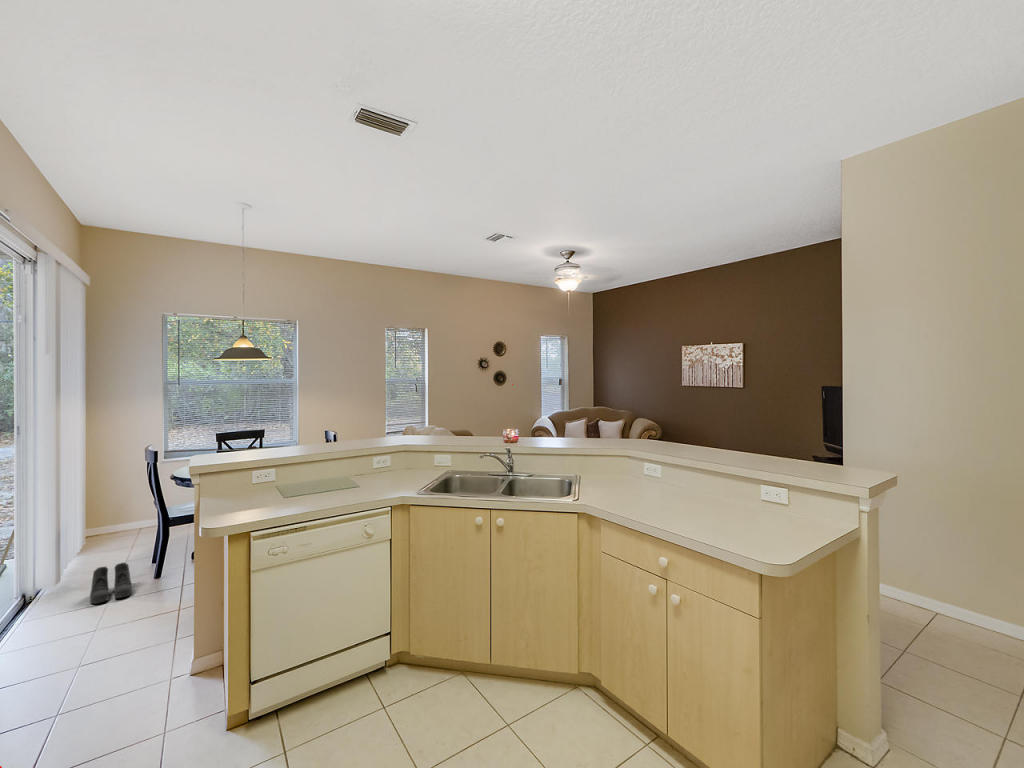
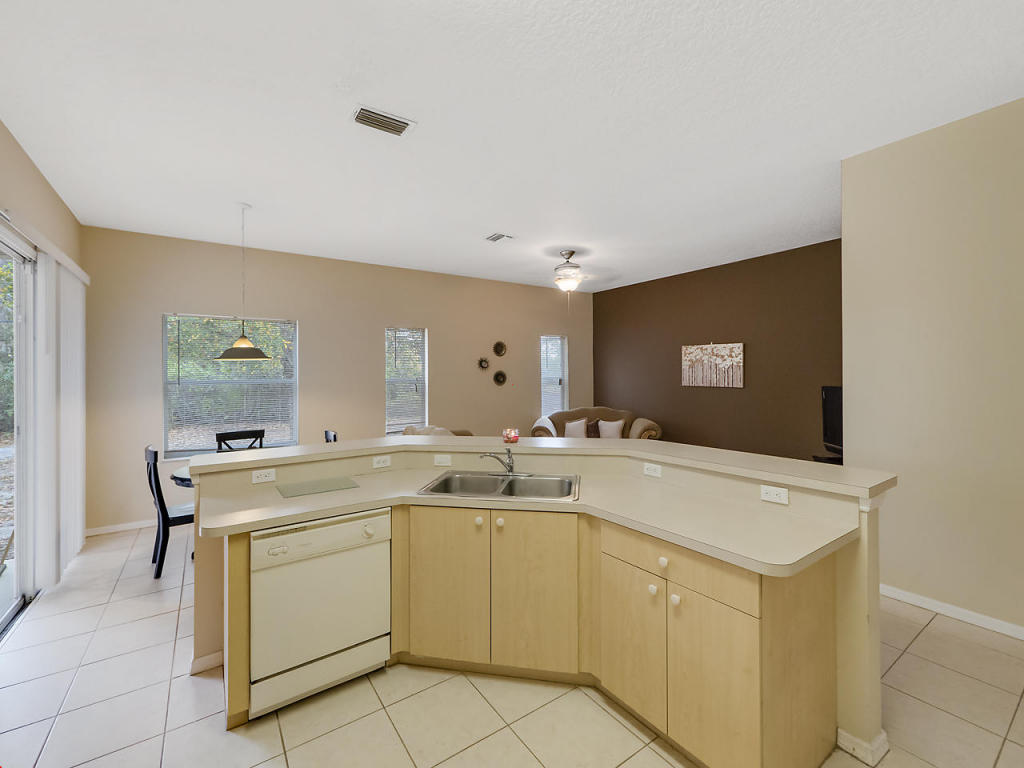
- boots (107, 580)
